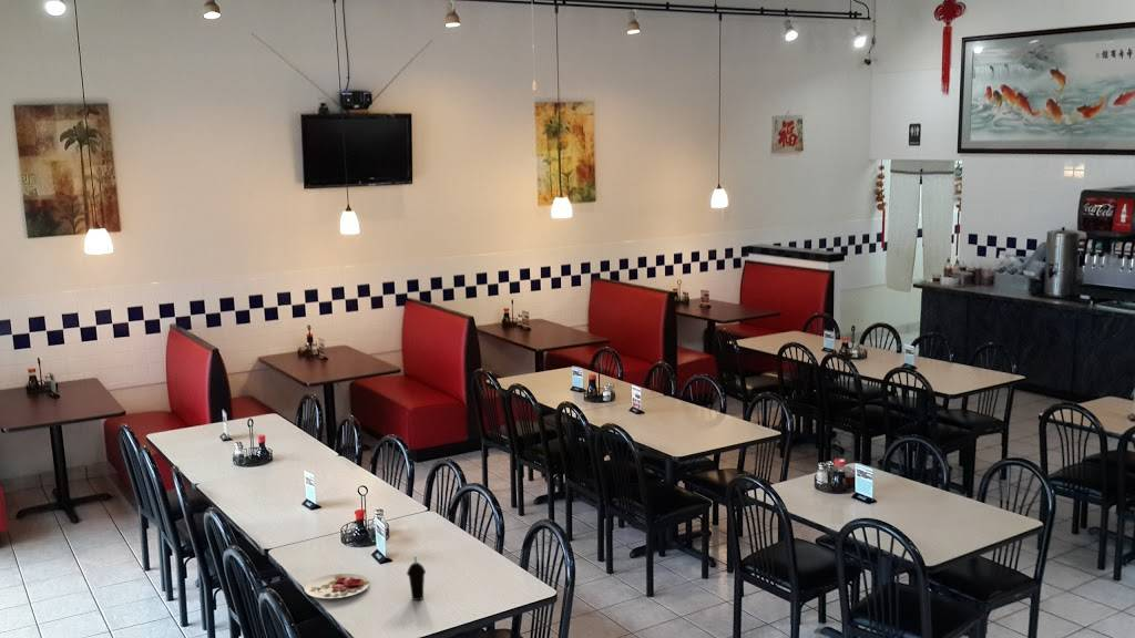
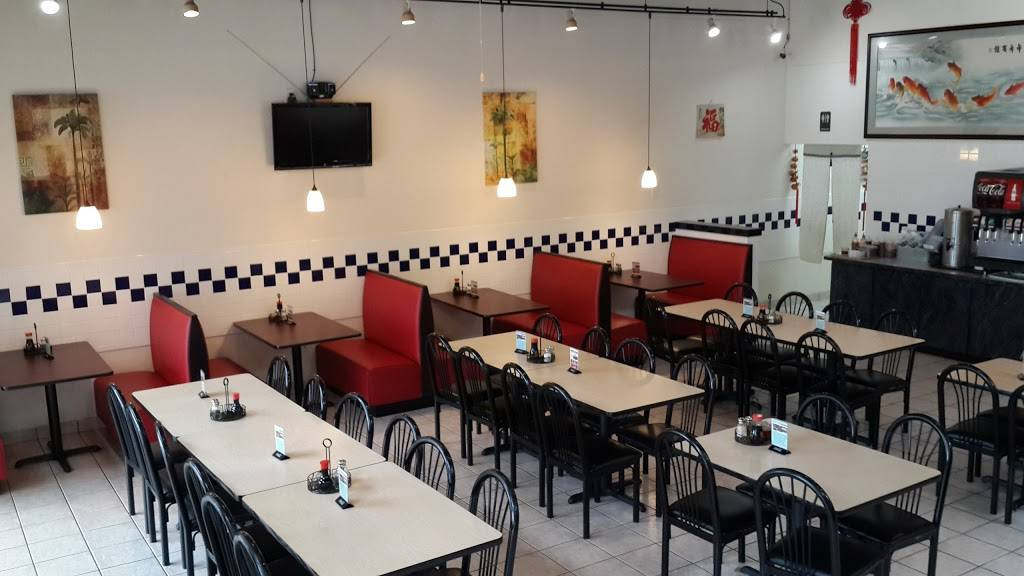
- plate (337, 585)
- cup (416, 576)
